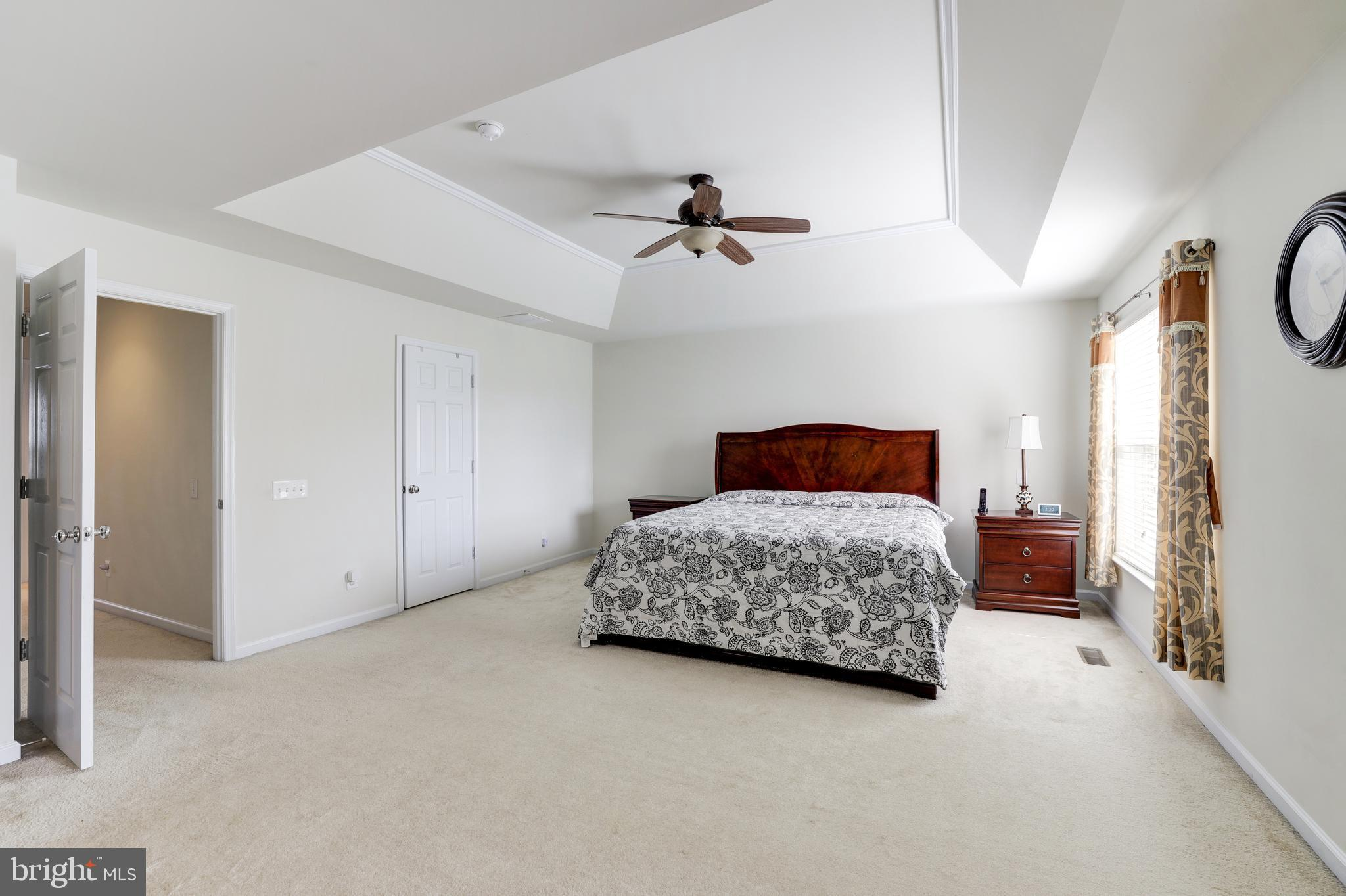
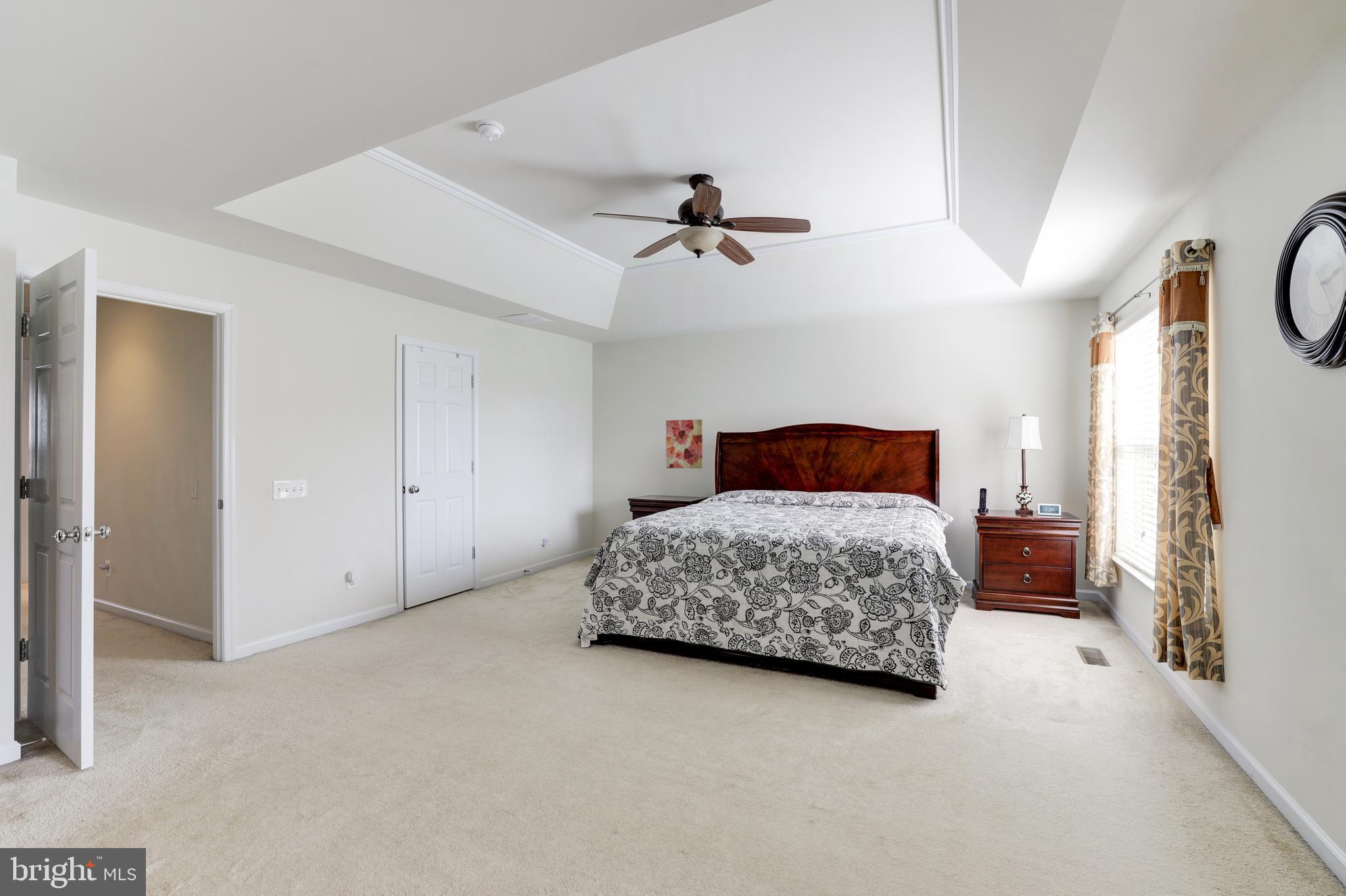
+ wall art (684, 444)
